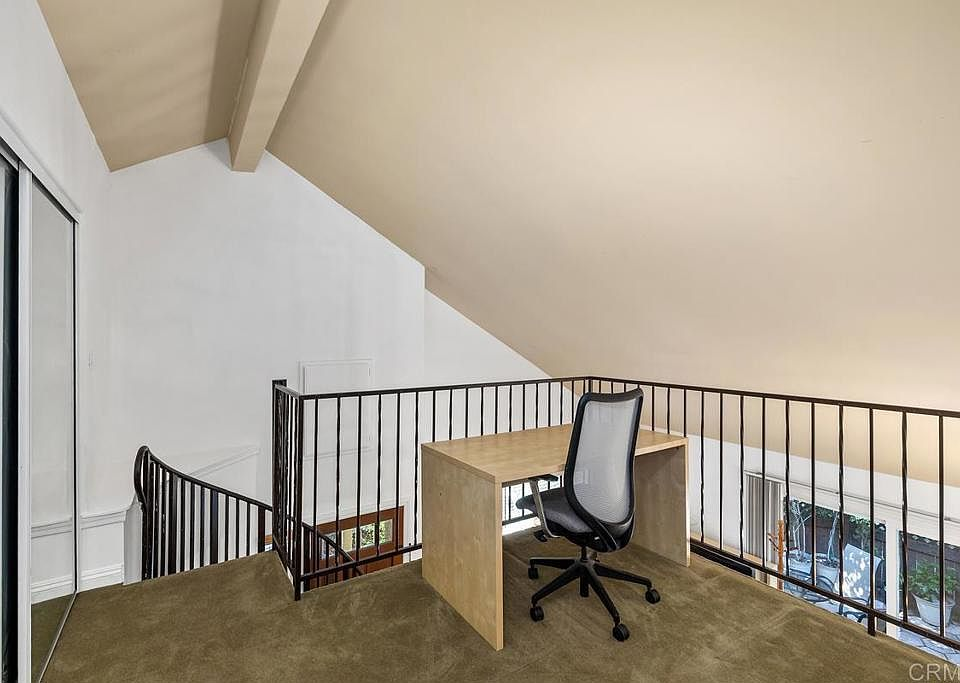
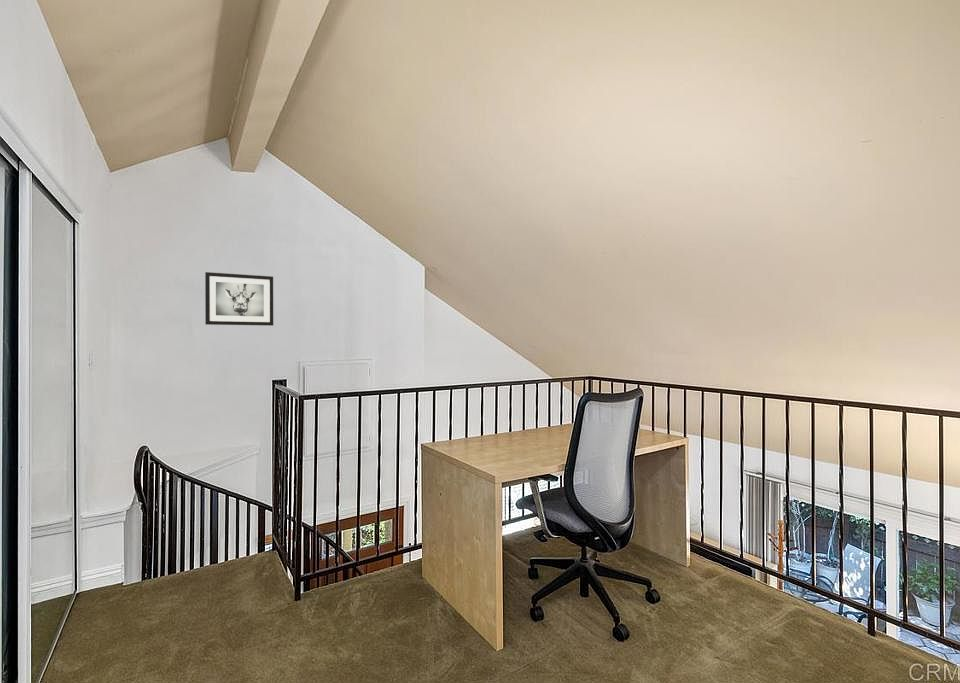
+ wall art (240, 299)
